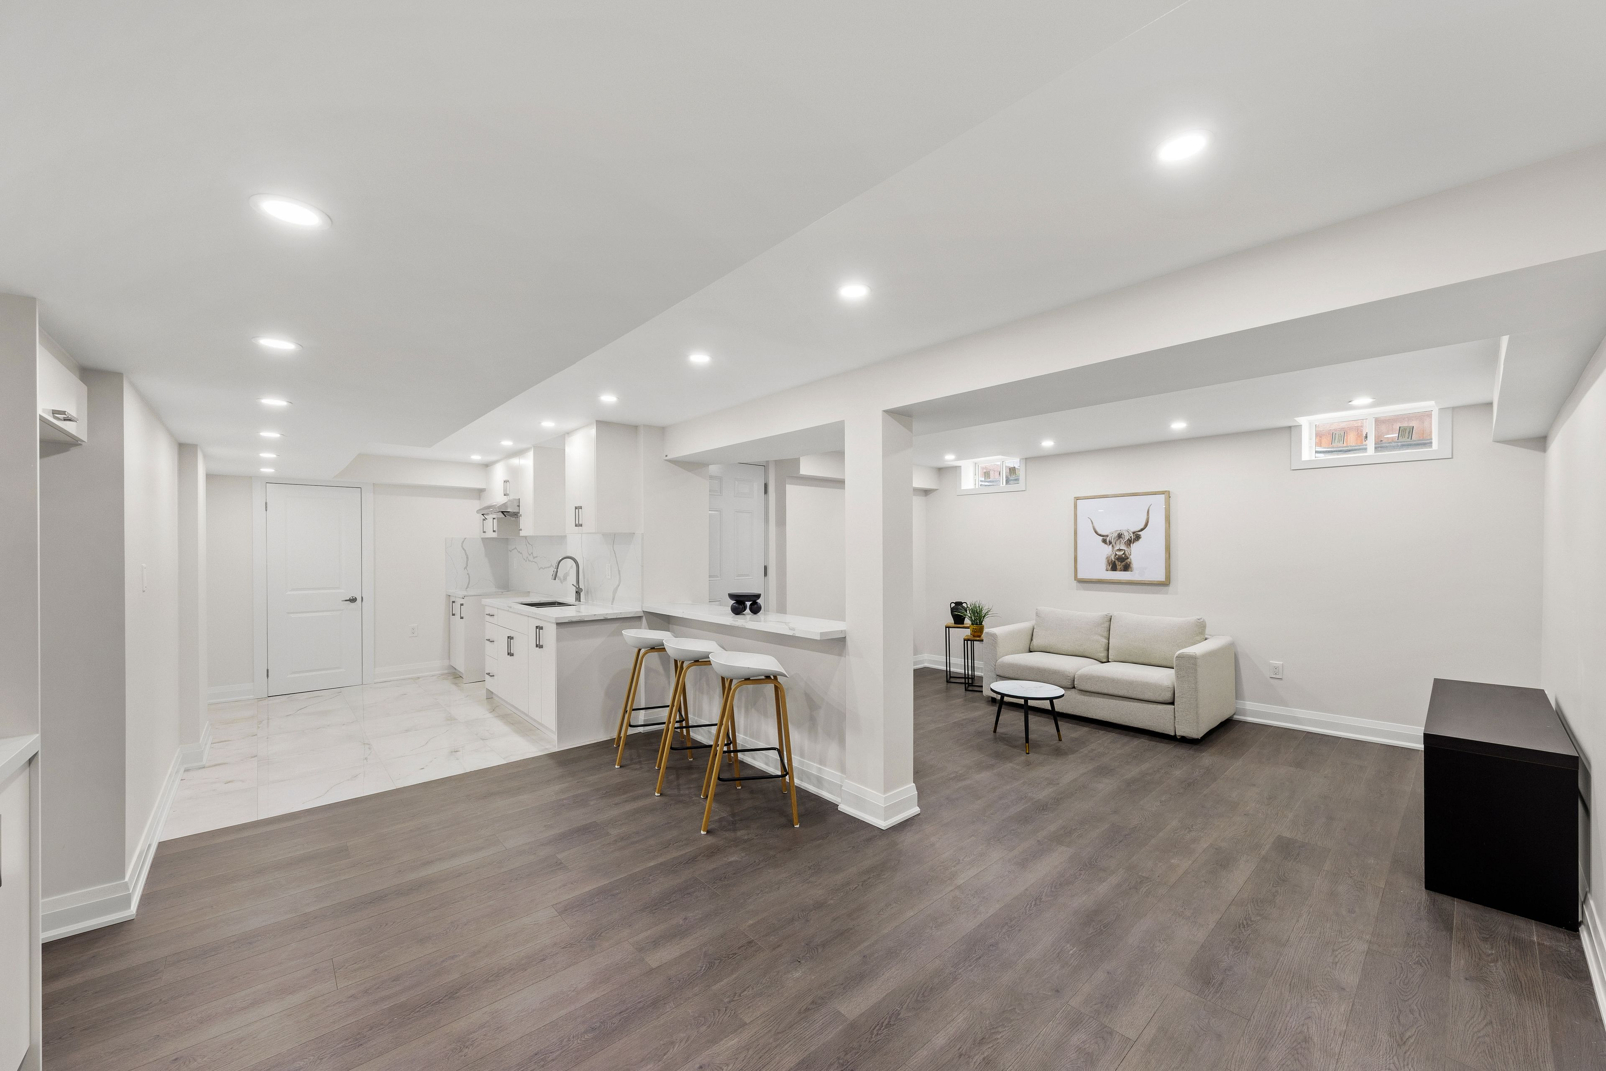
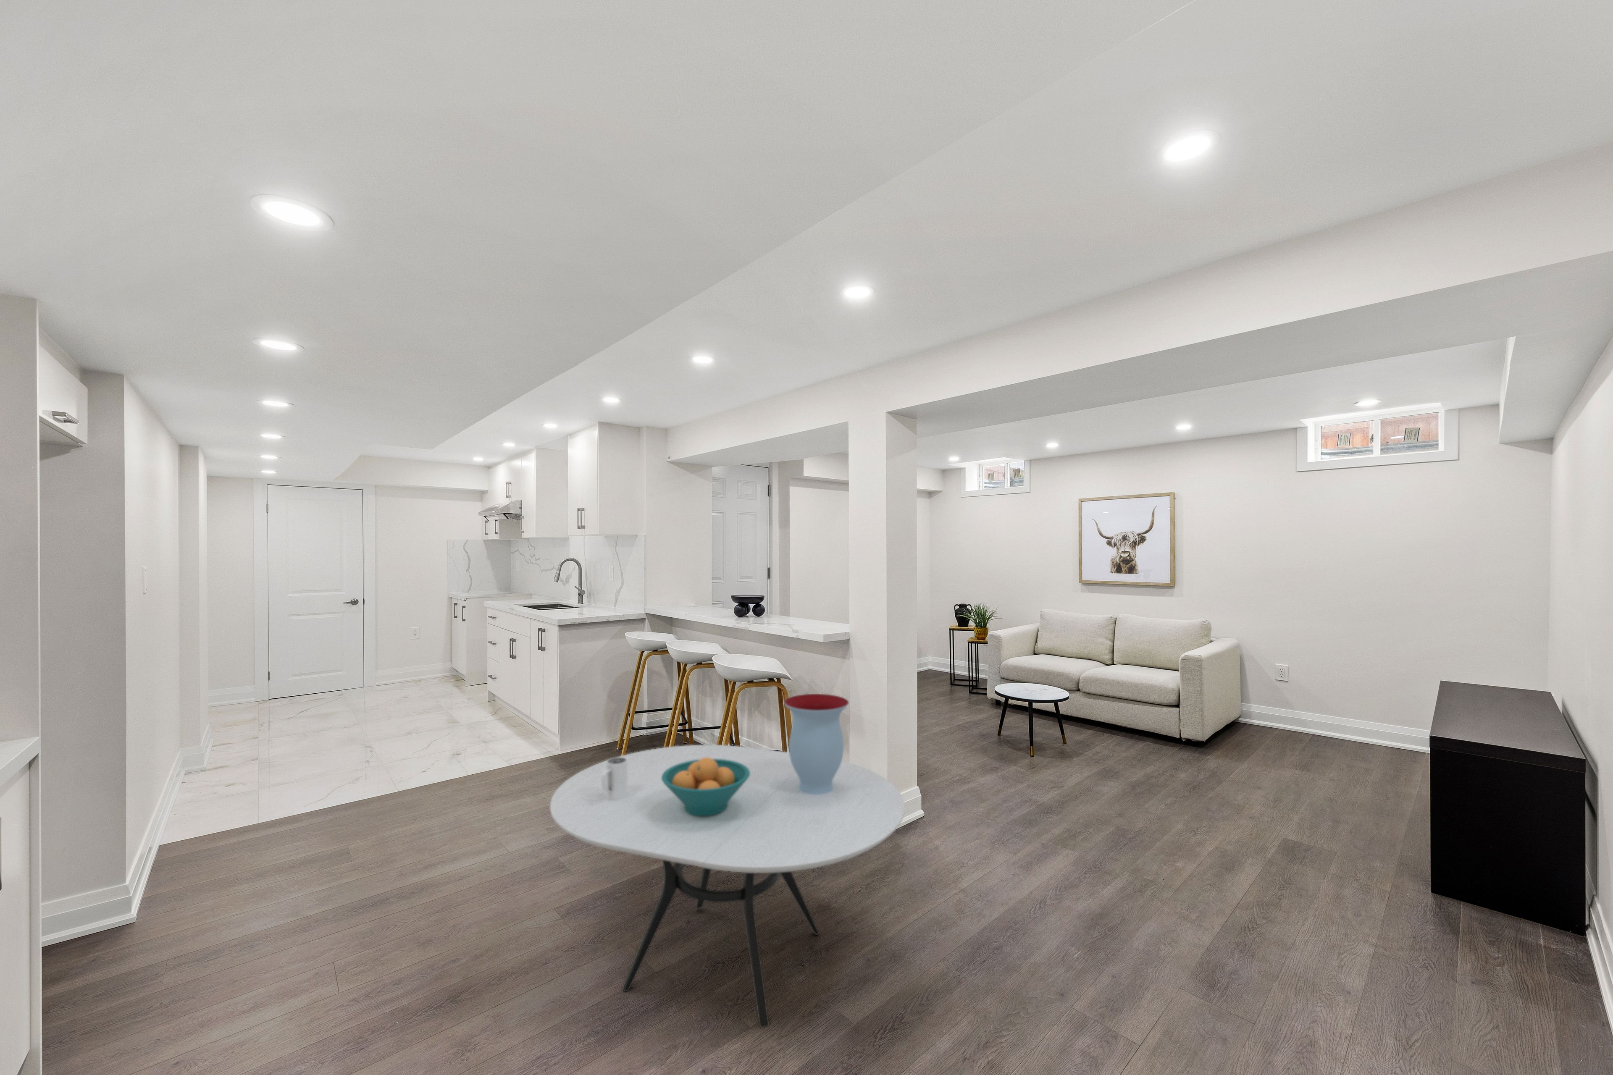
+ vase (816, 745)
+ mug (613, 780)
+ fruit bowl (706, 783)
+ dining table (727, 871)
